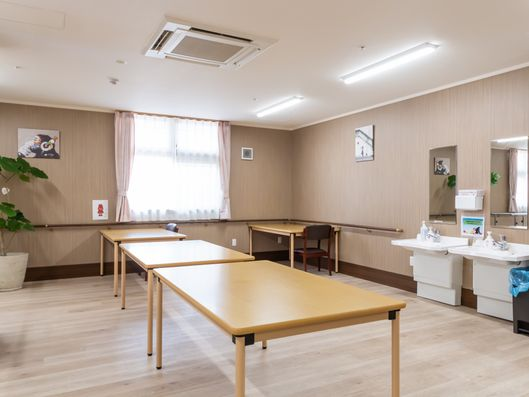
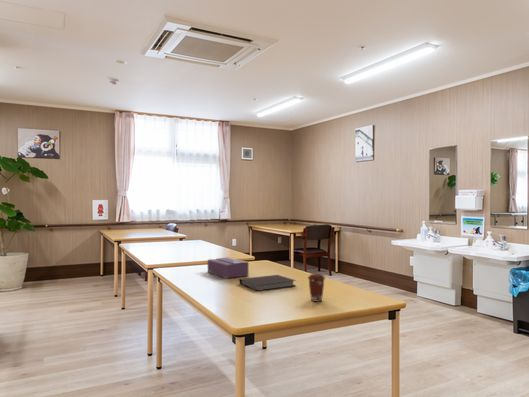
+ coffee cup (316, 287)
+ tissue box (227, 267)
+ notebook (267, 282)
